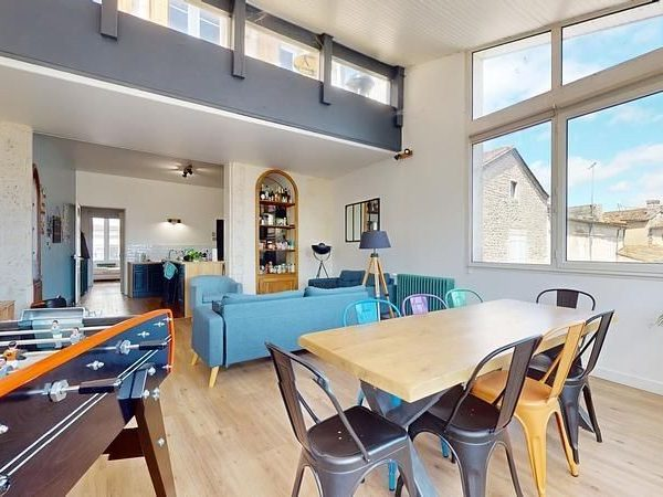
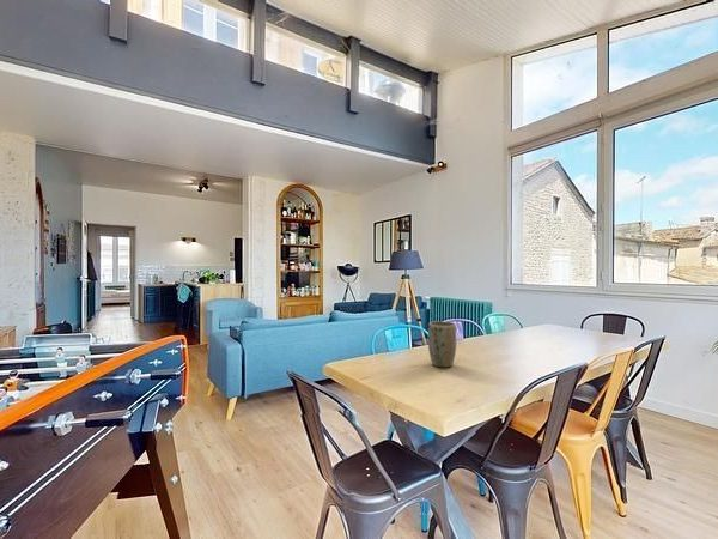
+ plant pot (442, 344)
